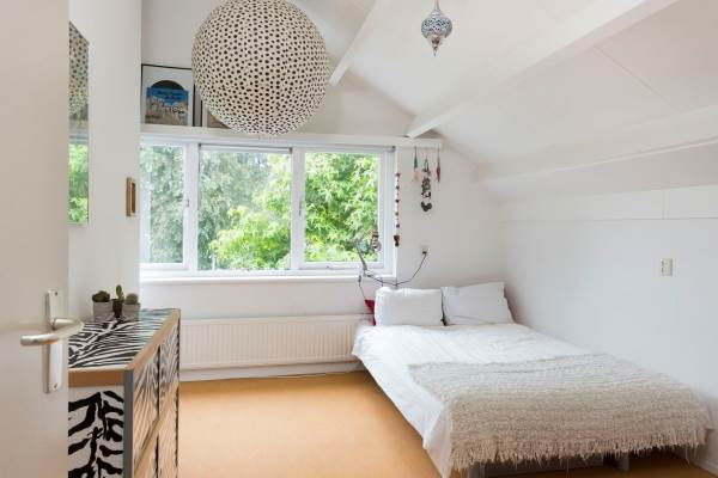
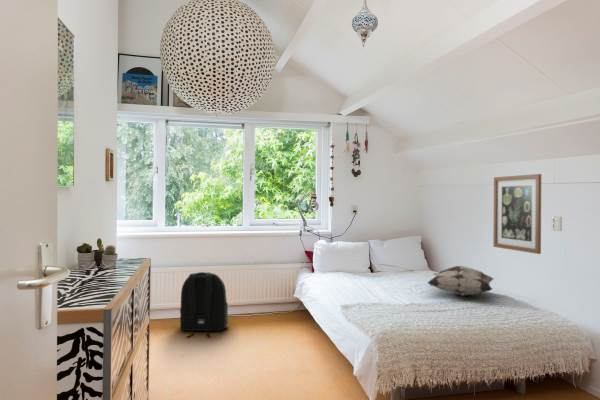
+ decorative pillow (460, 280)
+ backpack (203, 300)
+ wall art (515, 212)
